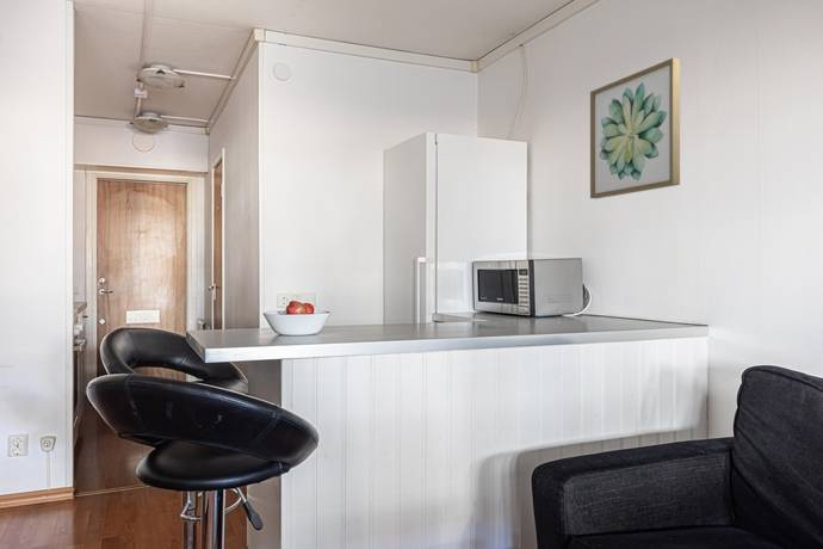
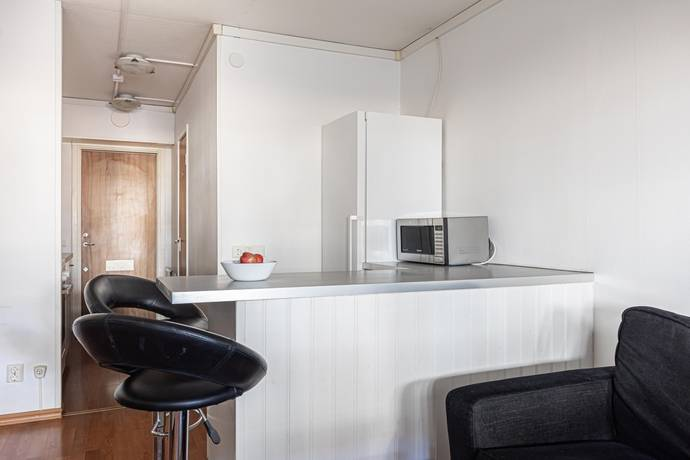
- wall art (631, 134)
